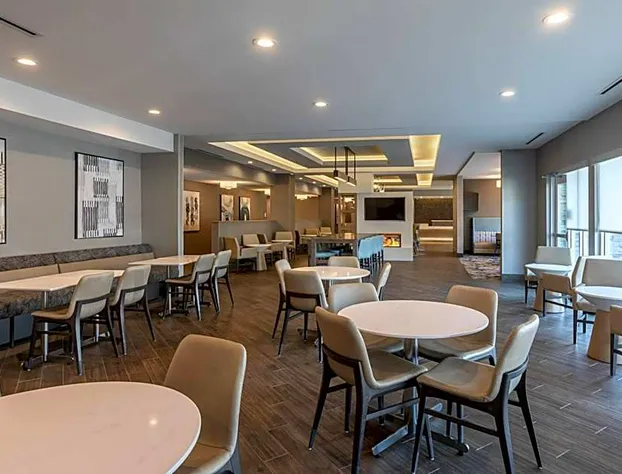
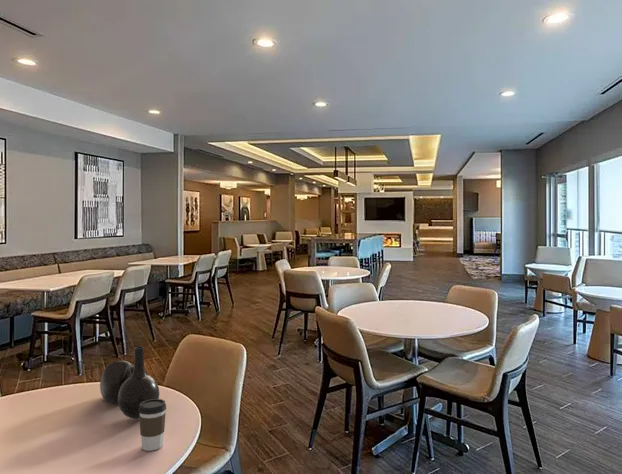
+ coffee cup (152, 424)
+ decorative vase (126, 374)
